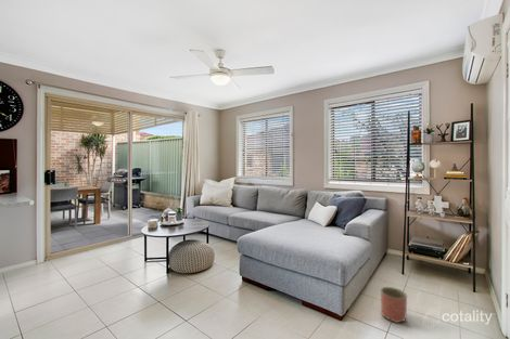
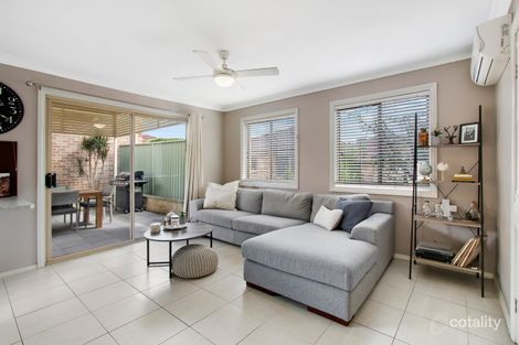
- planter (393, 304)
